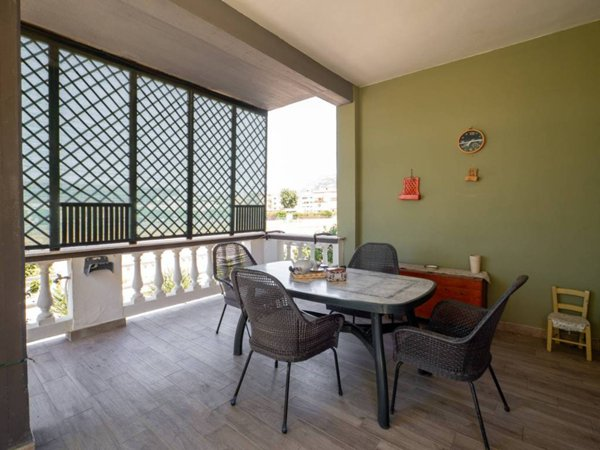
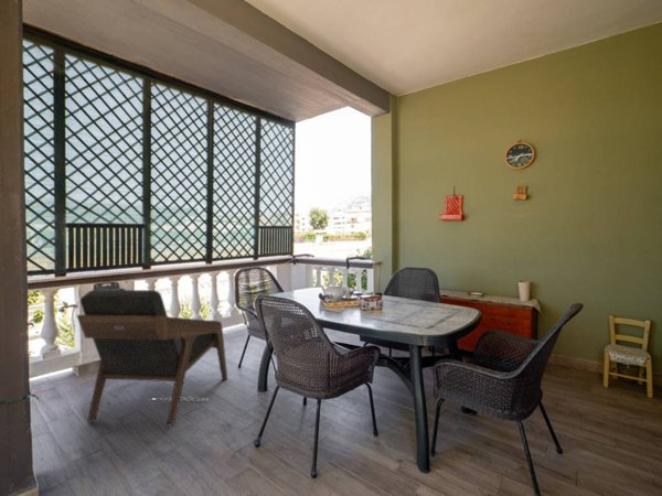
+ lounge chair (156, 342)
